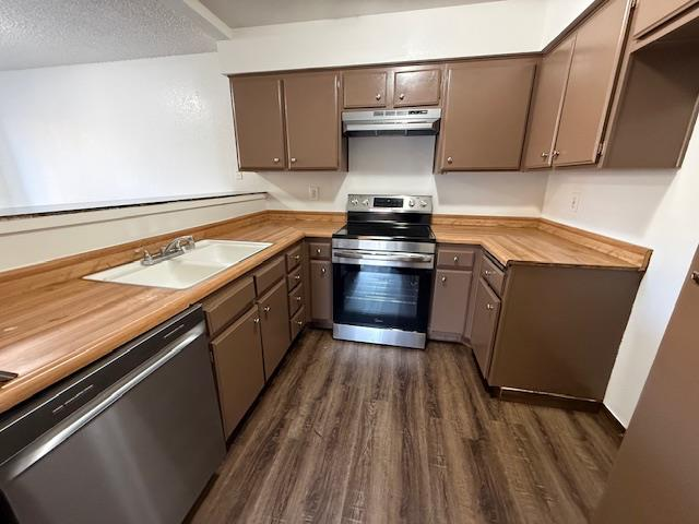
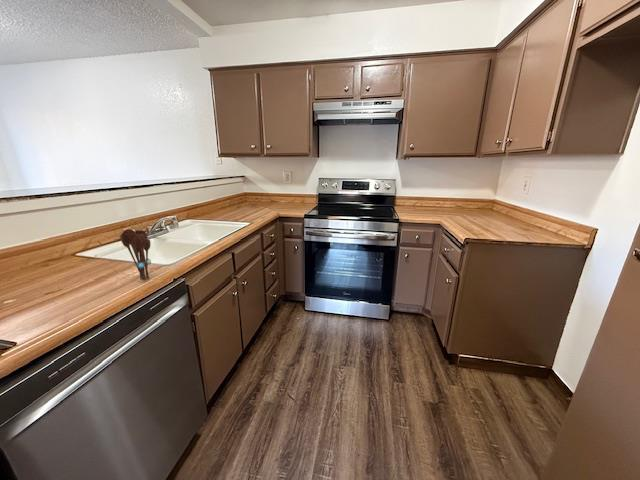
+ utensil holder (138, 254)
